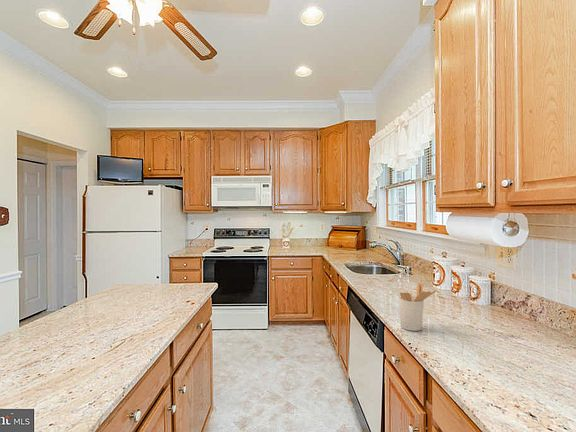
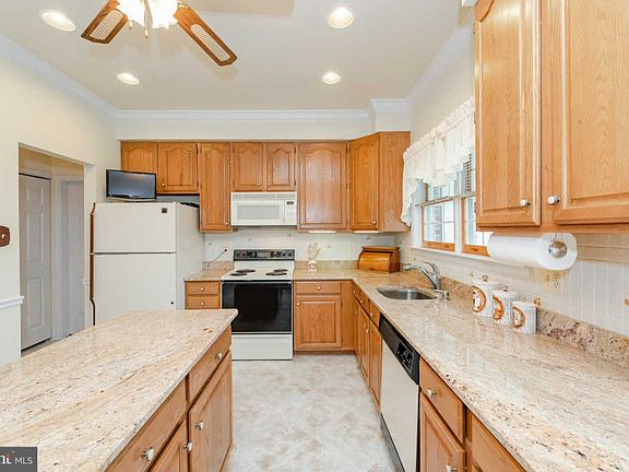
- utensil holder (416, 307)
